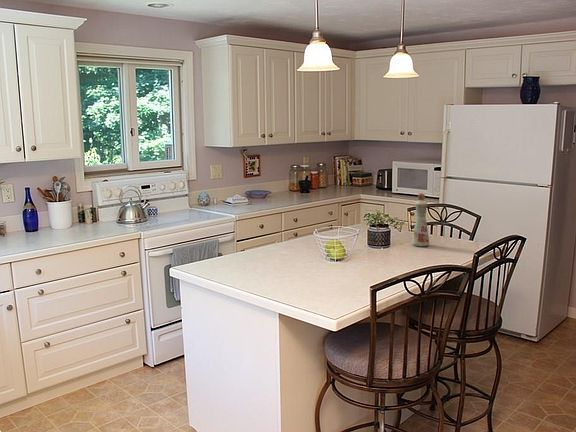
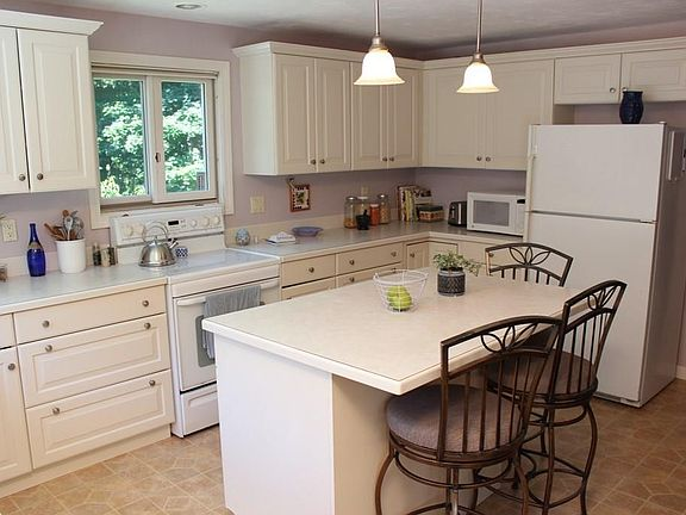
- bottle (421, 219)
